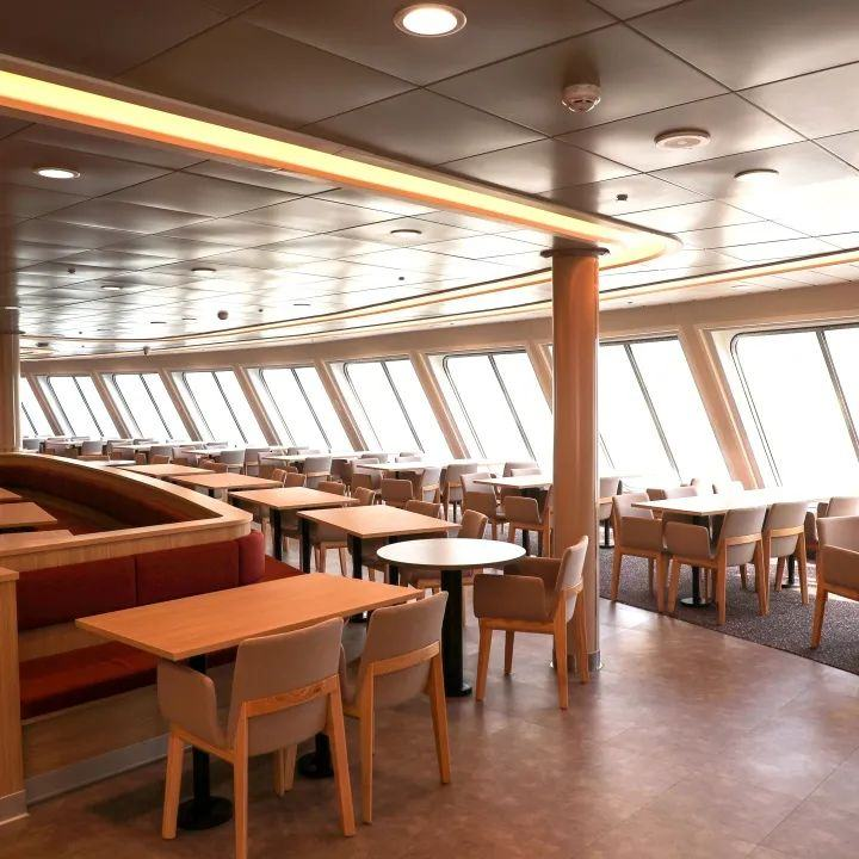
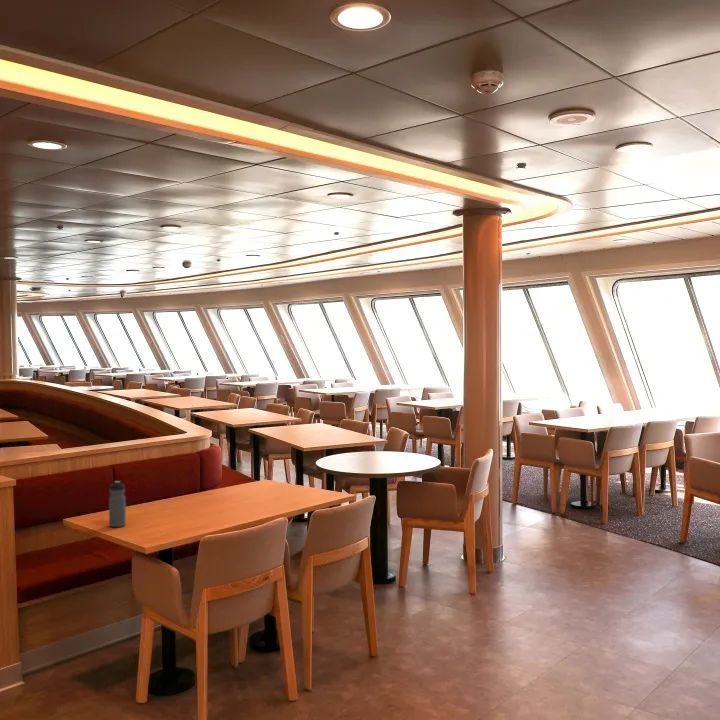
+ water bottle (117, 503)
